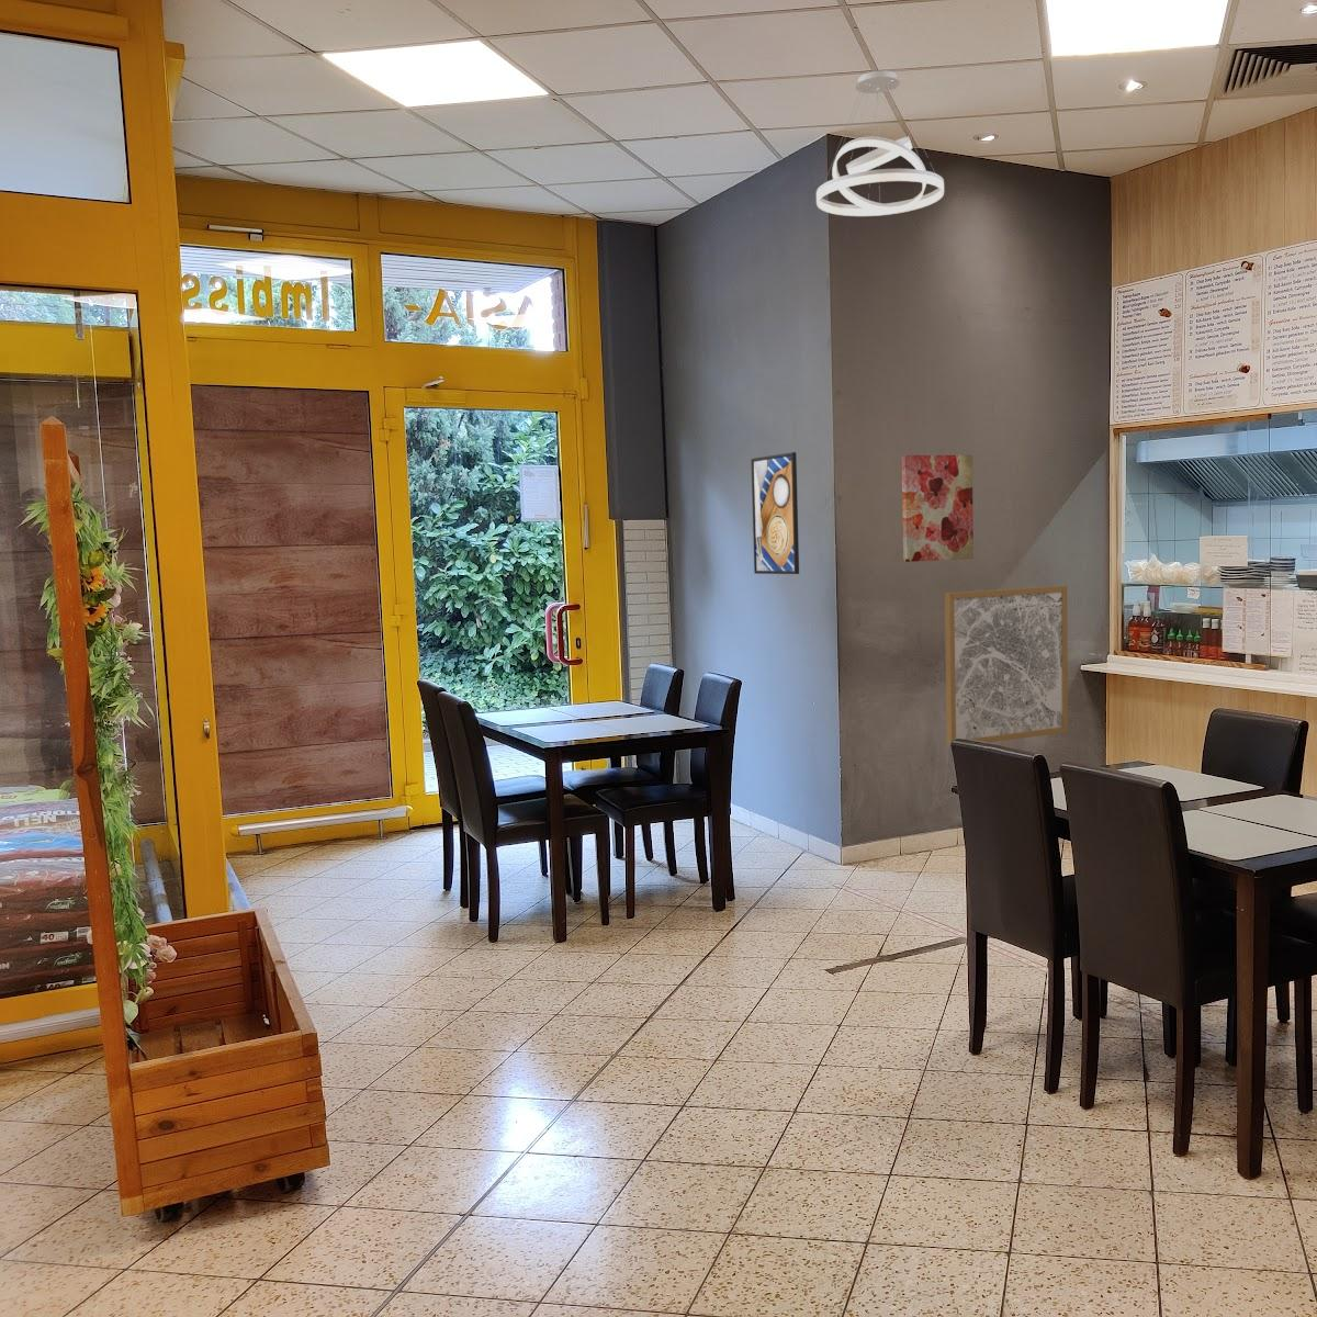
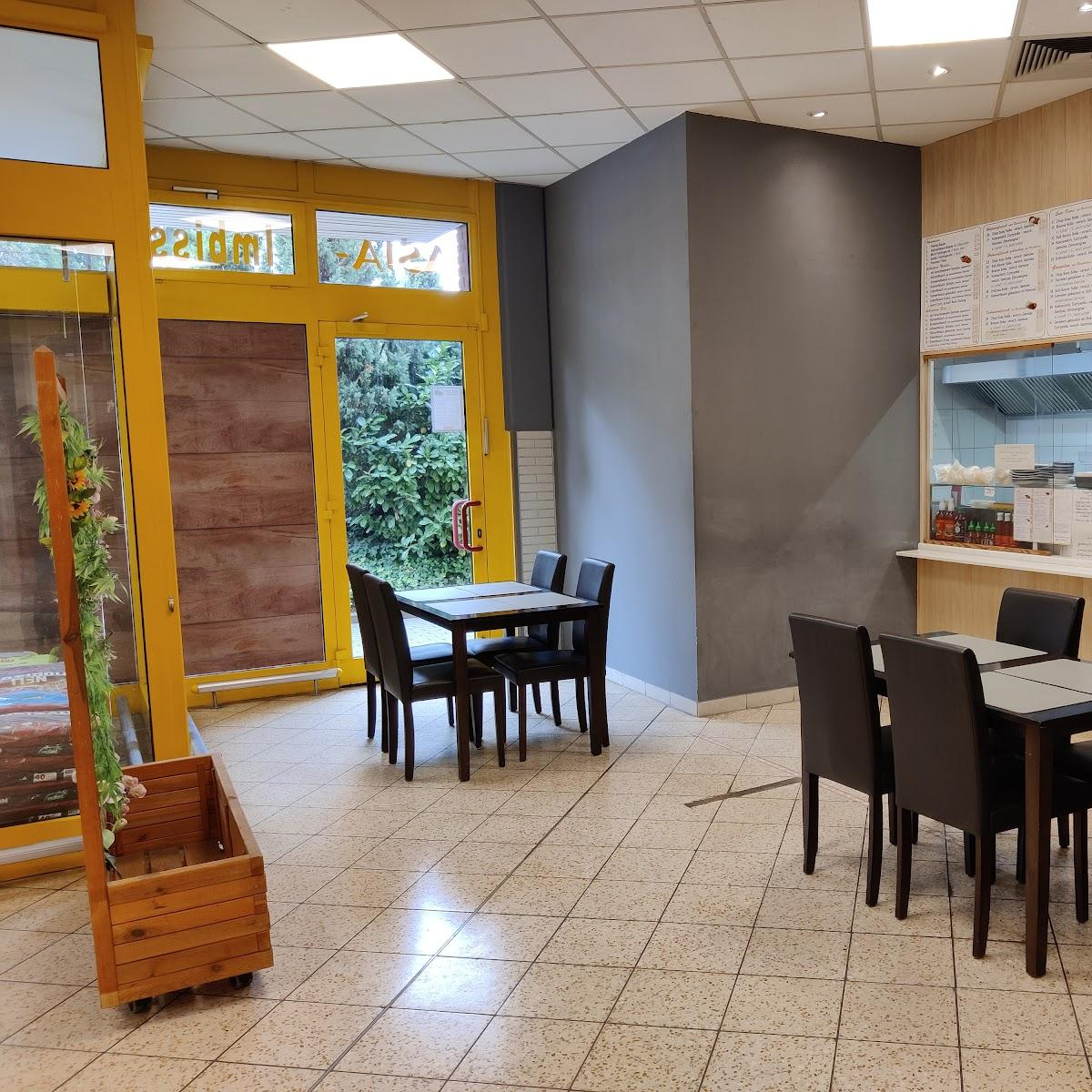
- pendant light (878, 141)
- wall art (937, 507)
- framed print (774, 515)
- wall art (1007, 665)
